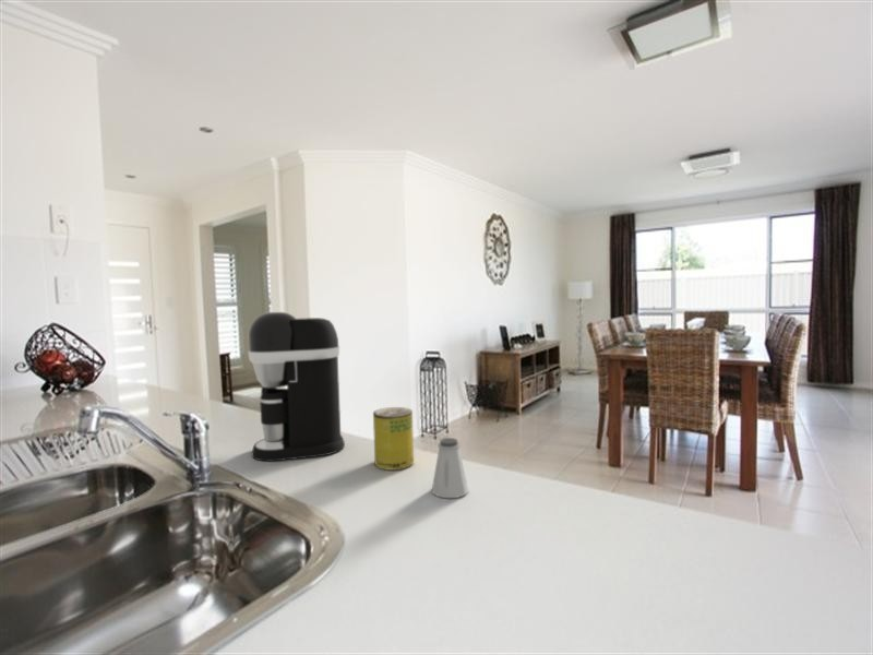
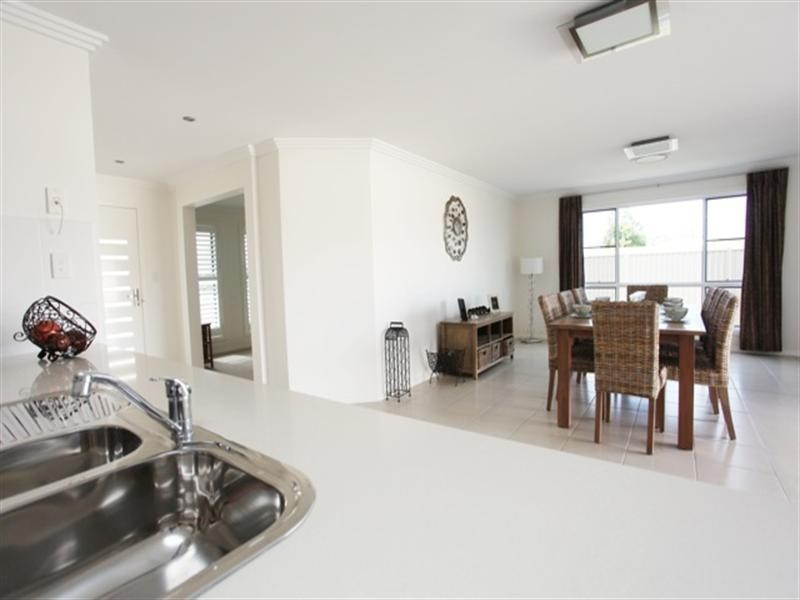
- saltshaker (449, 465)
- coffee maker (296, 381)
- beverage can (393, 437)
